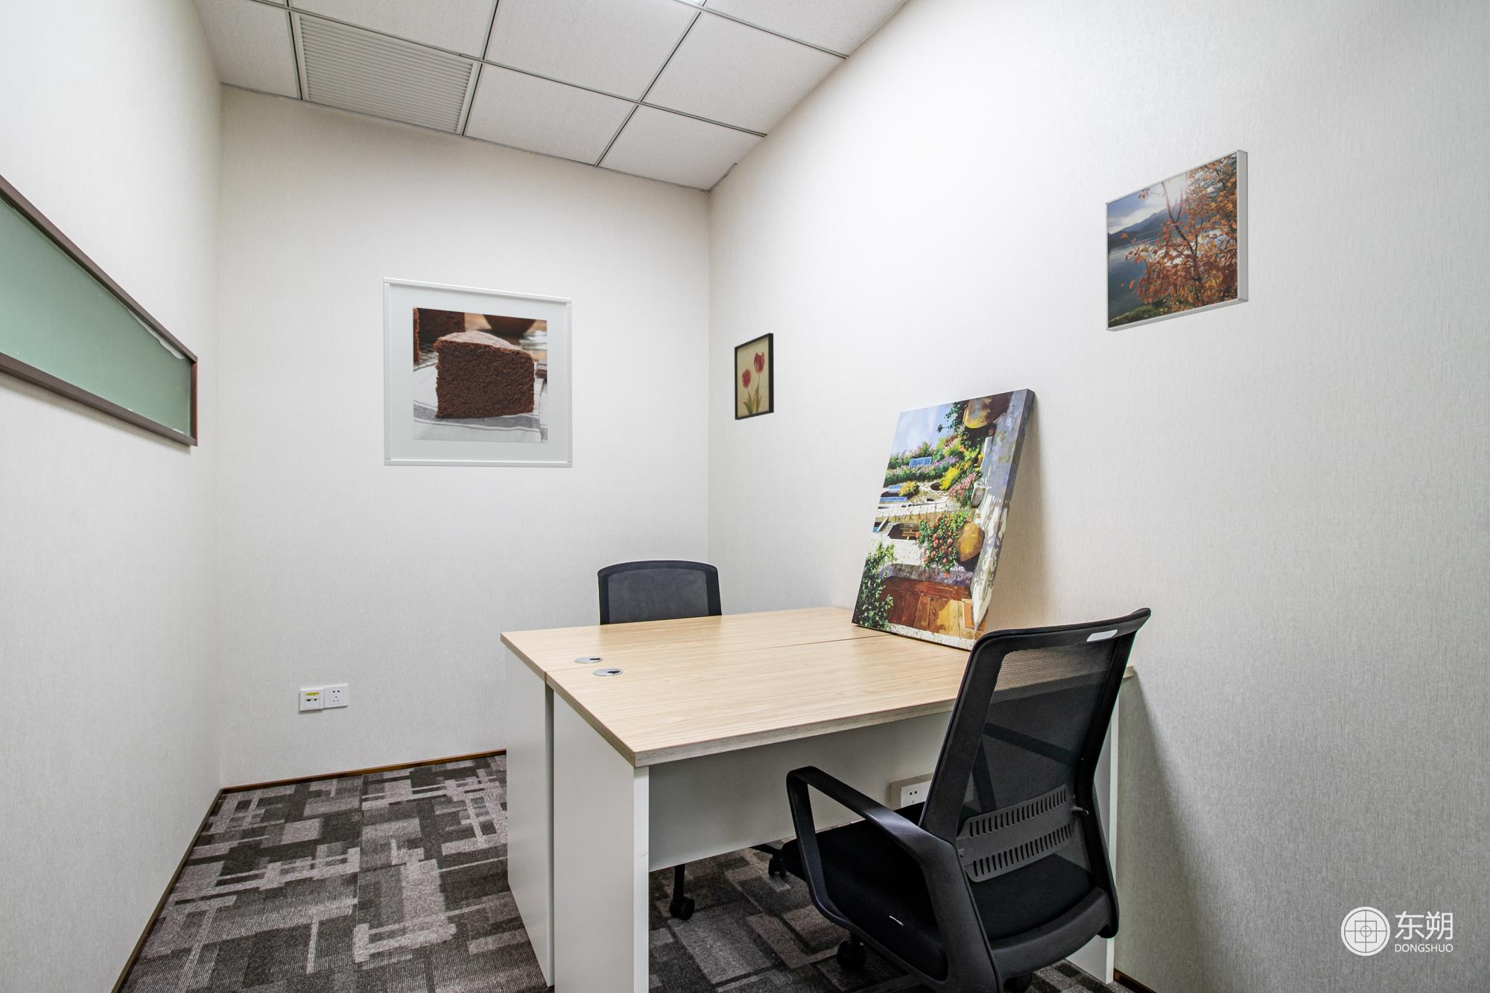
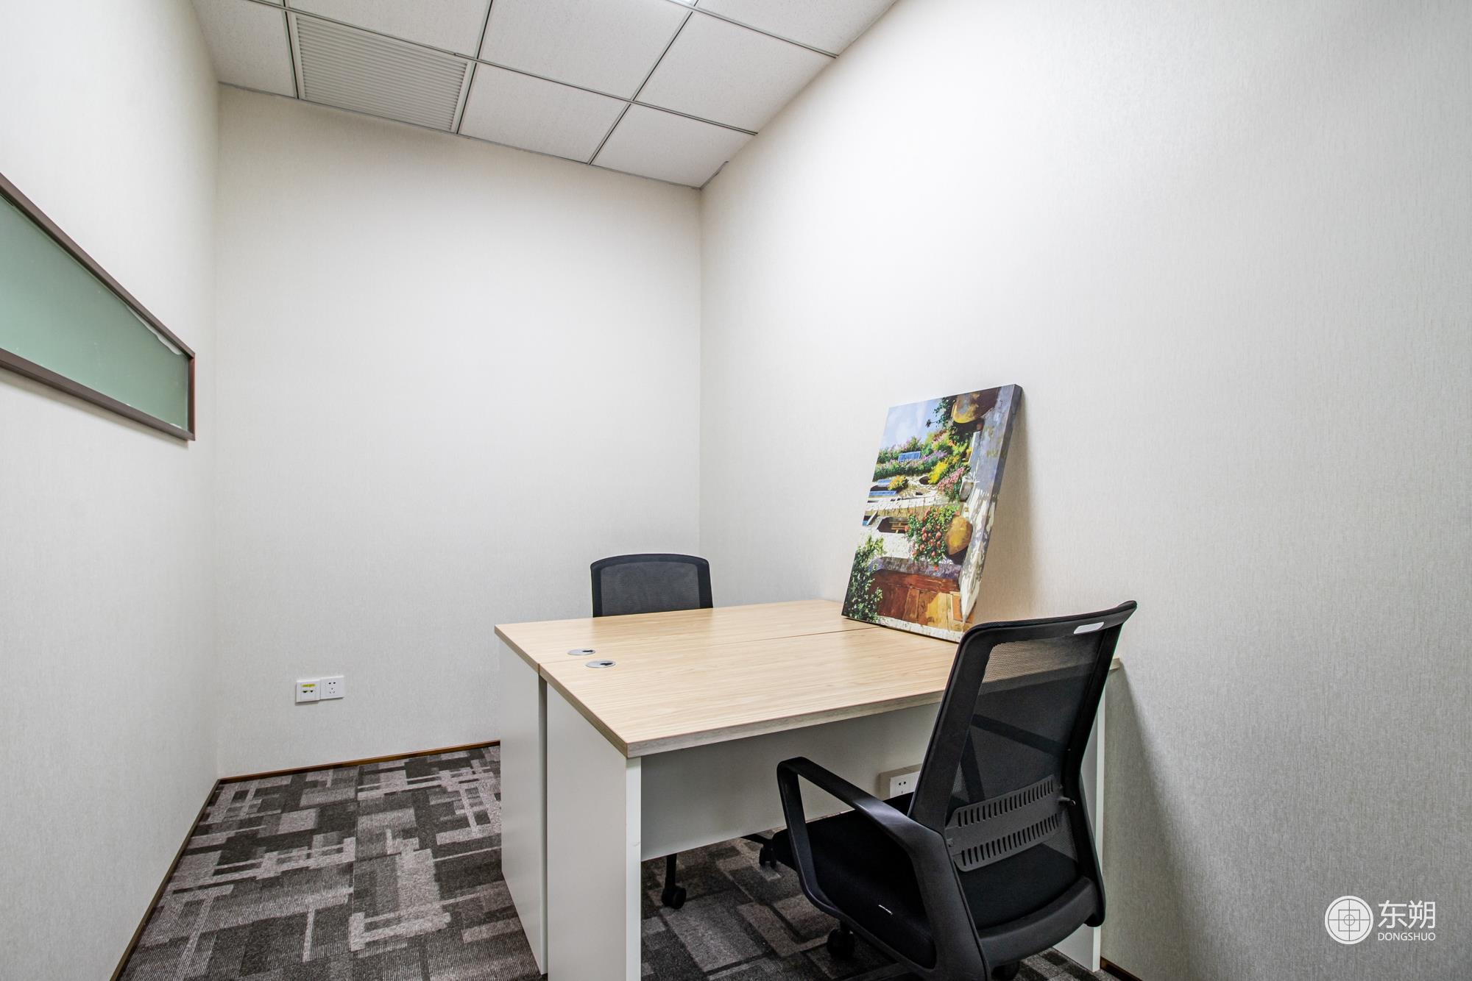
- wall art (755, 378)
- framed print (482, 378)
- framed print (1171, 248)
